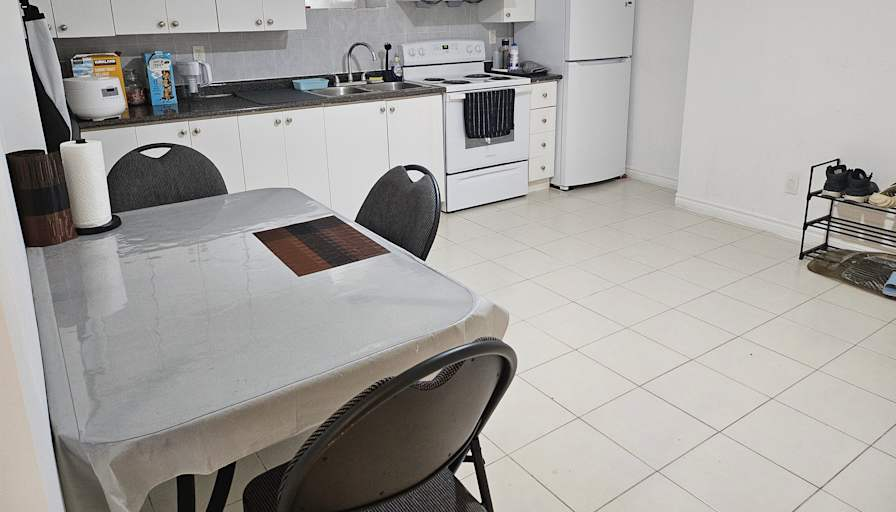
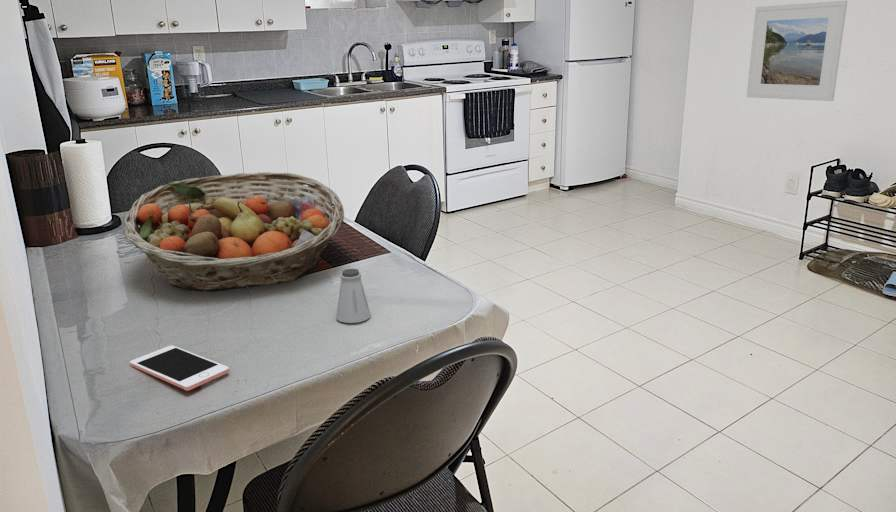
+ cell phone (178, 366)
+ saltshaker (352, 294)
+ fruit basket (239, 228)
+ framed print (793, 52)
